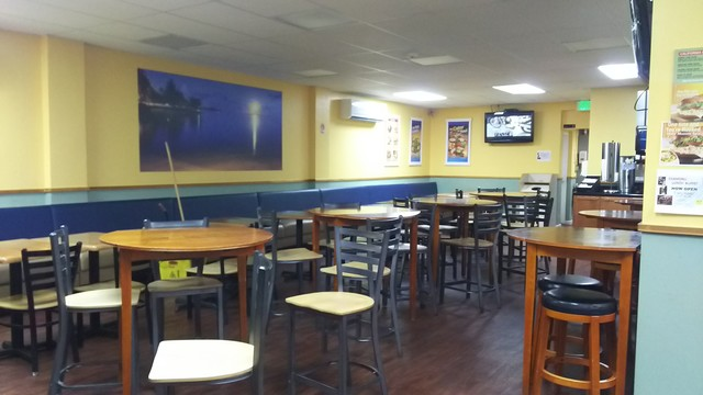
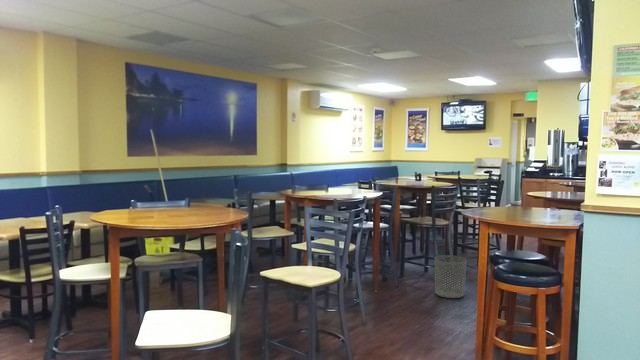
+ waste bin (450, 277)
